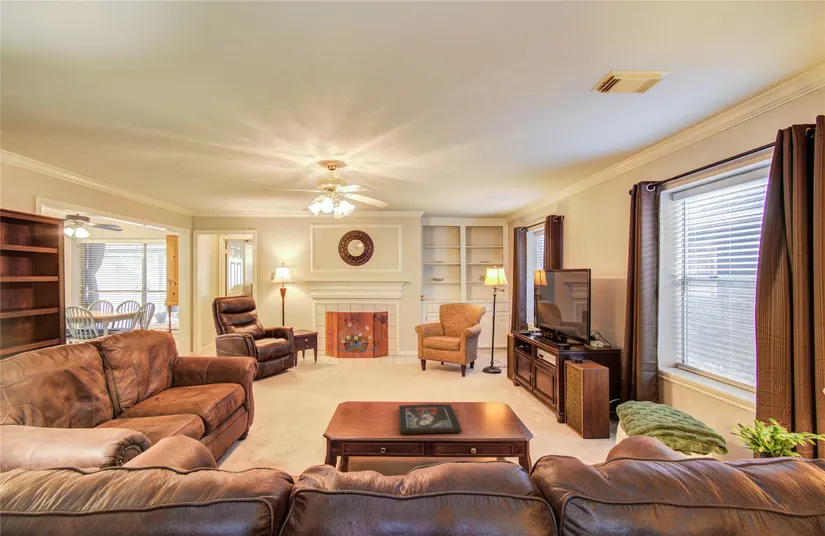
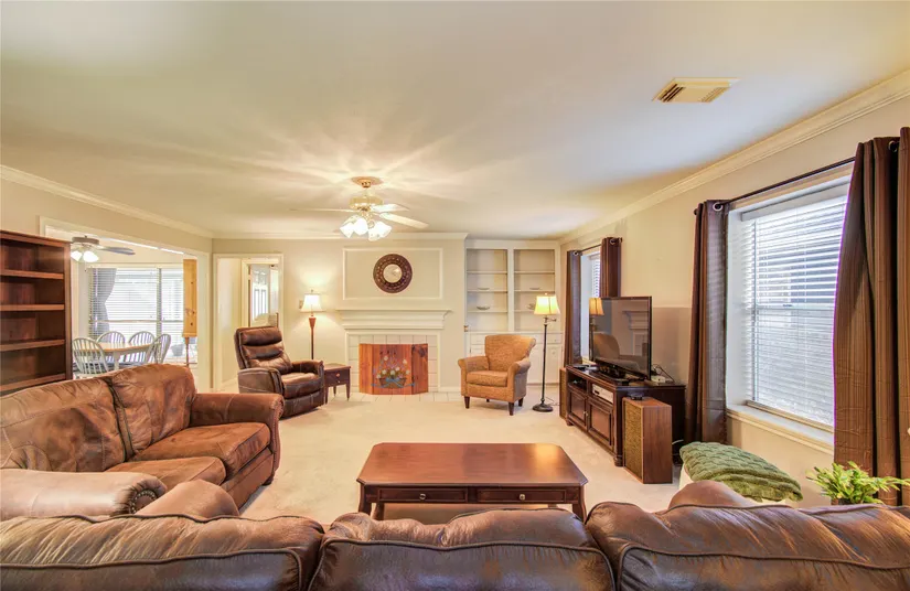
- religious icon (427, 418)
